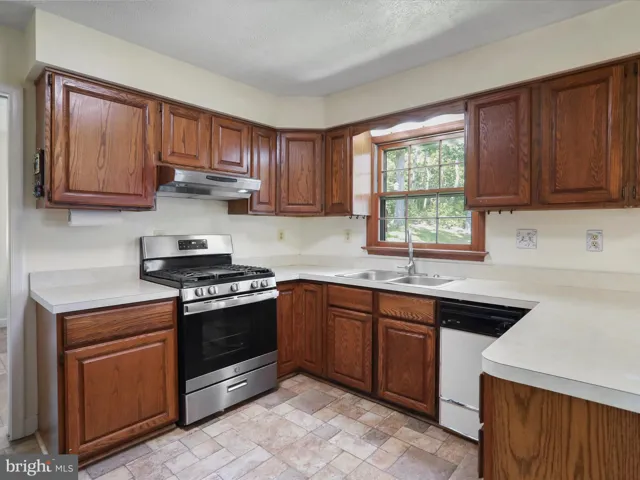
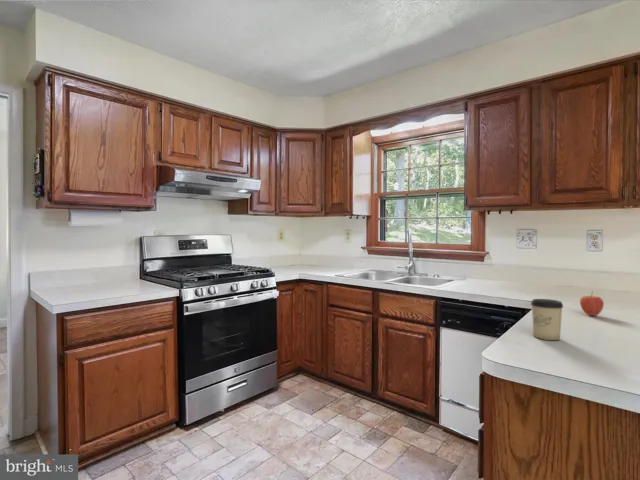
+ cup (546, 319)
+ fruit (591, 303)
